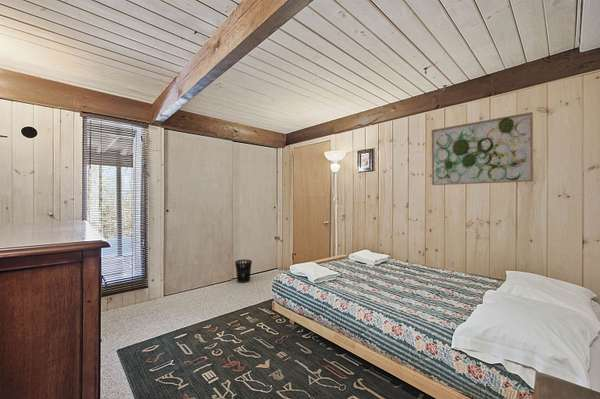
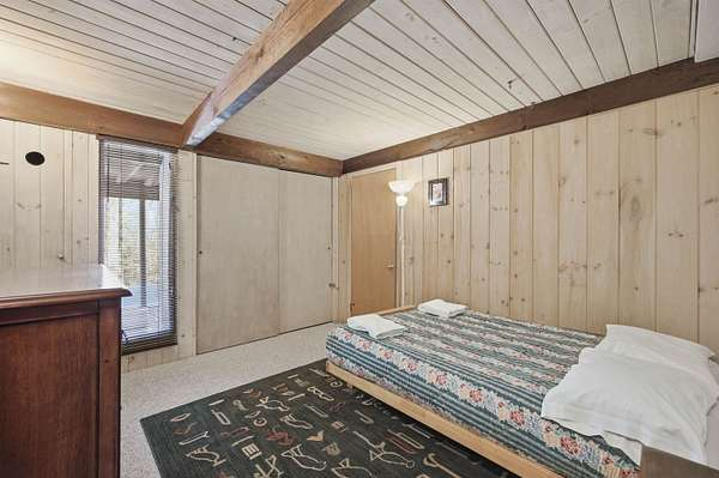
- wastebasket (243, 271)
- wall art (476, 152)
